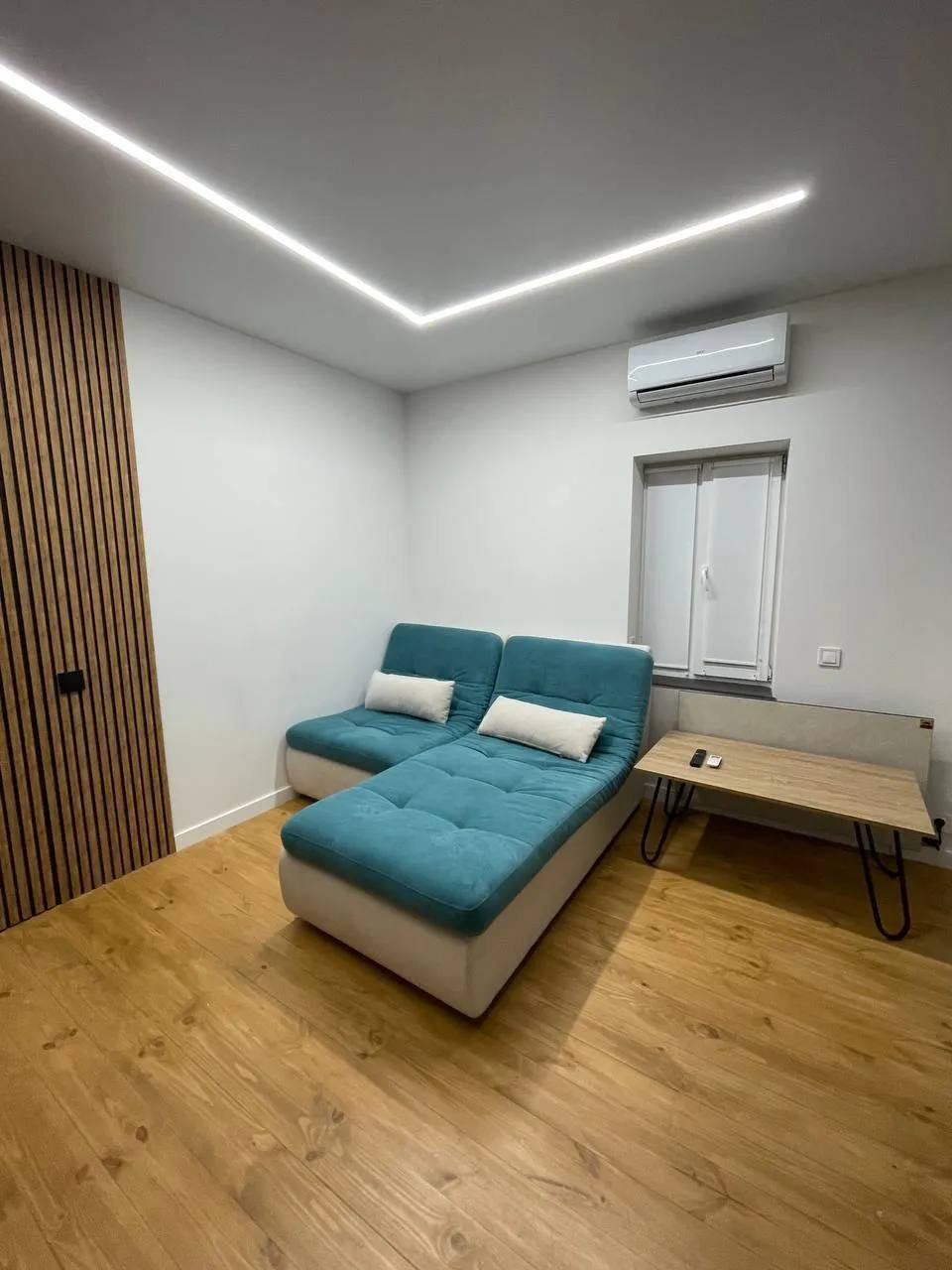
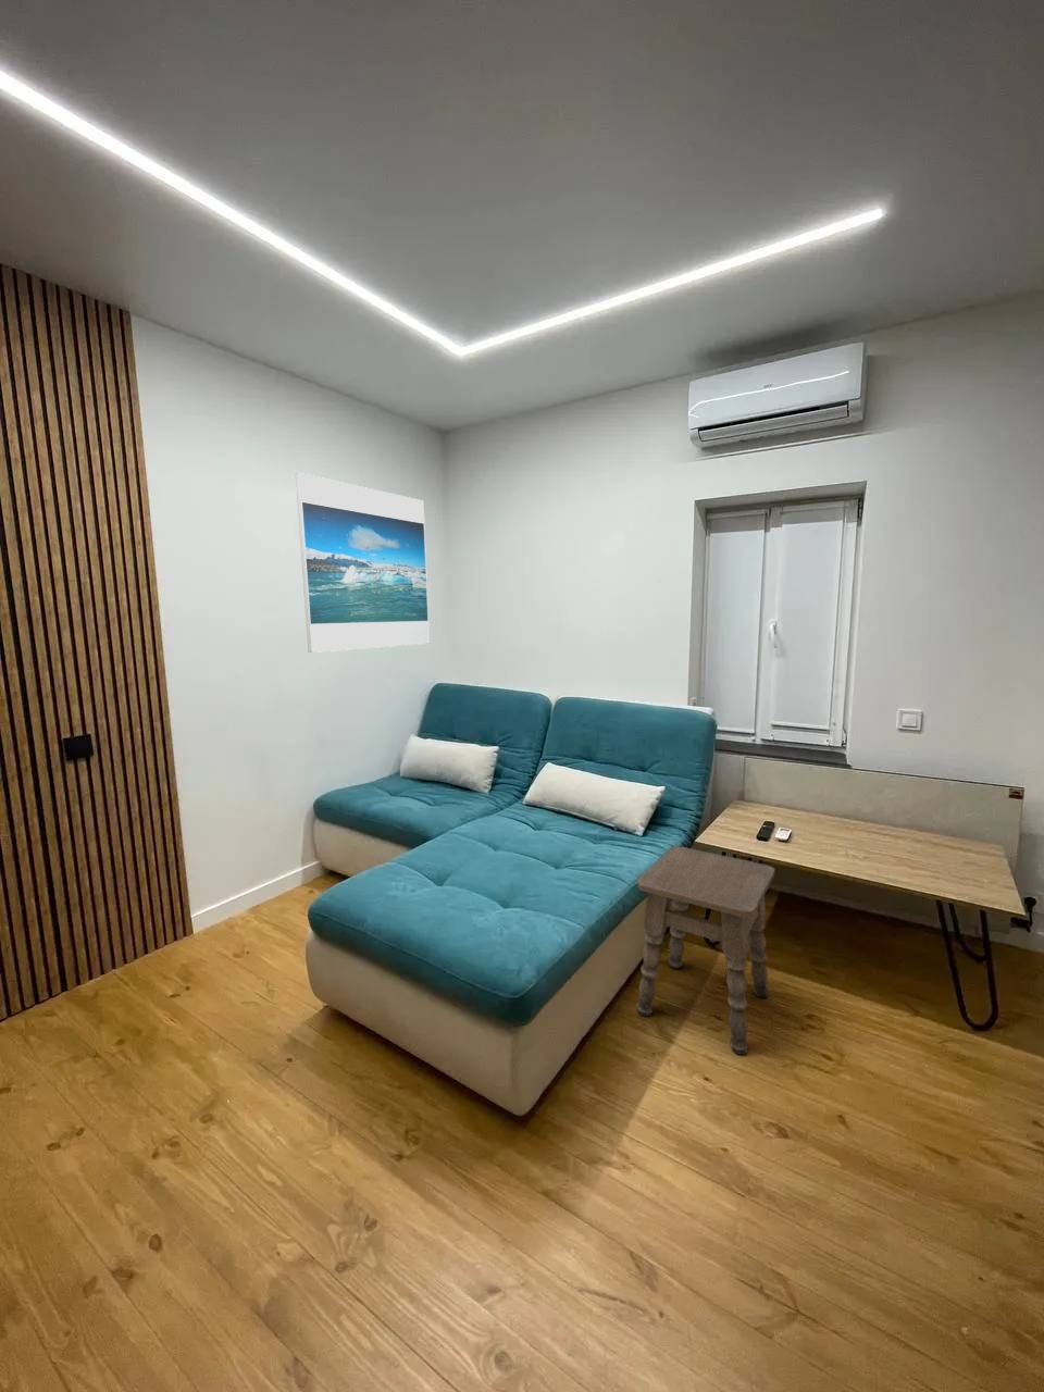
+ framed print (371, 569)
+ side table (705, 936)
